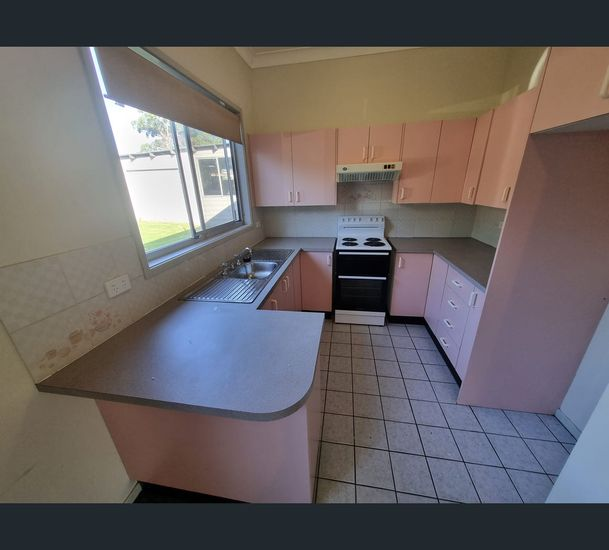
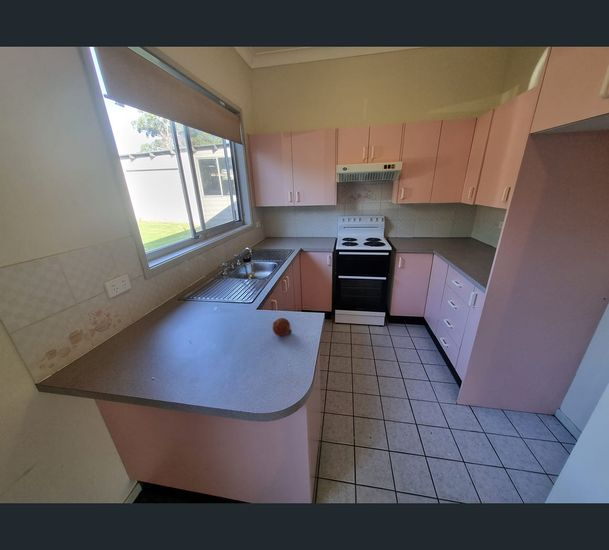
+ fruit (281, 326)
